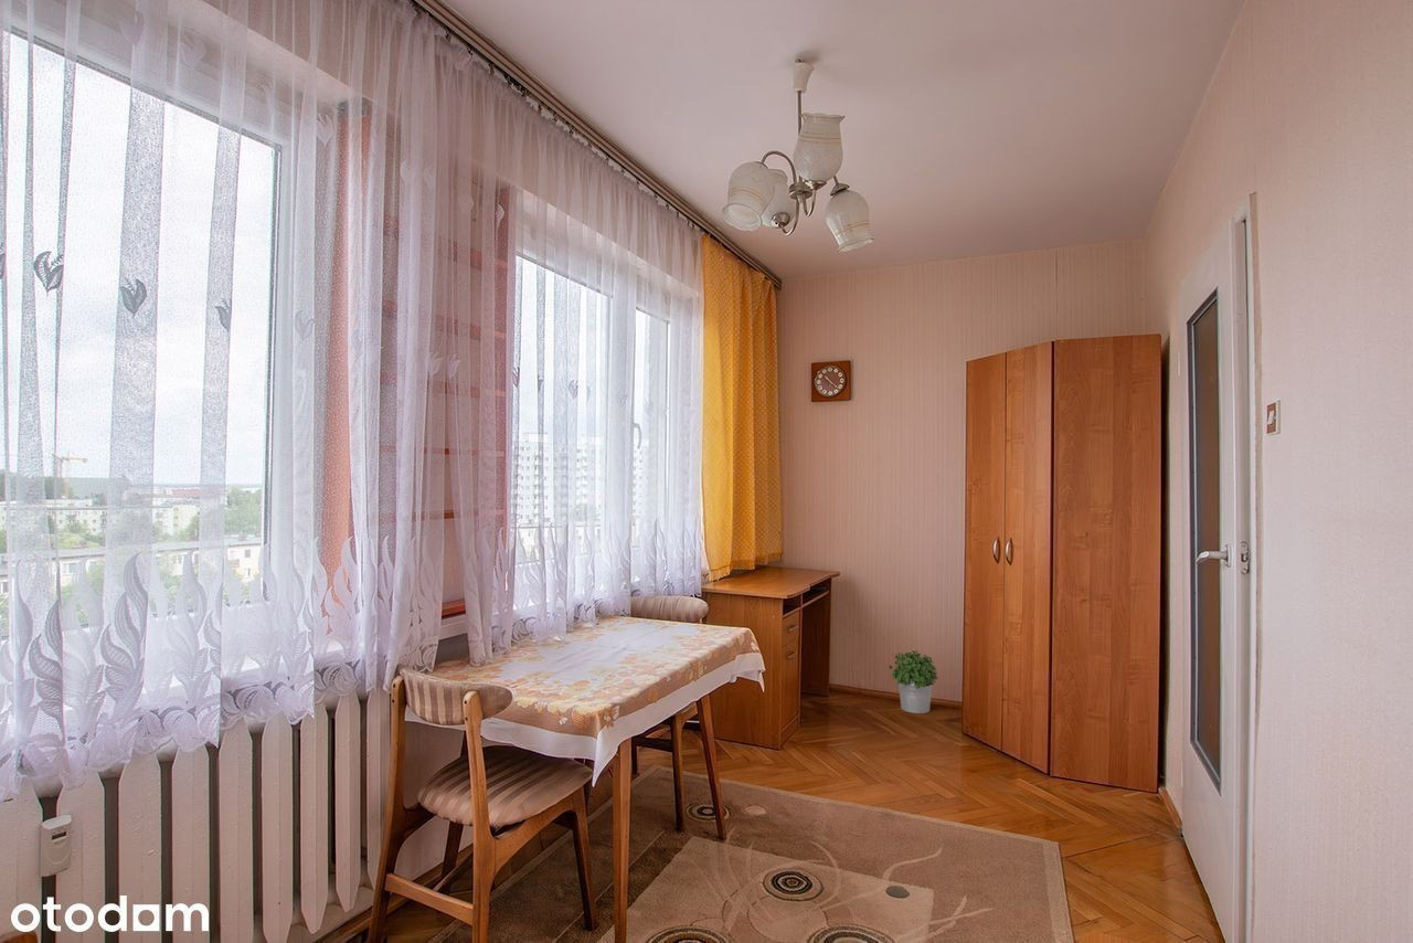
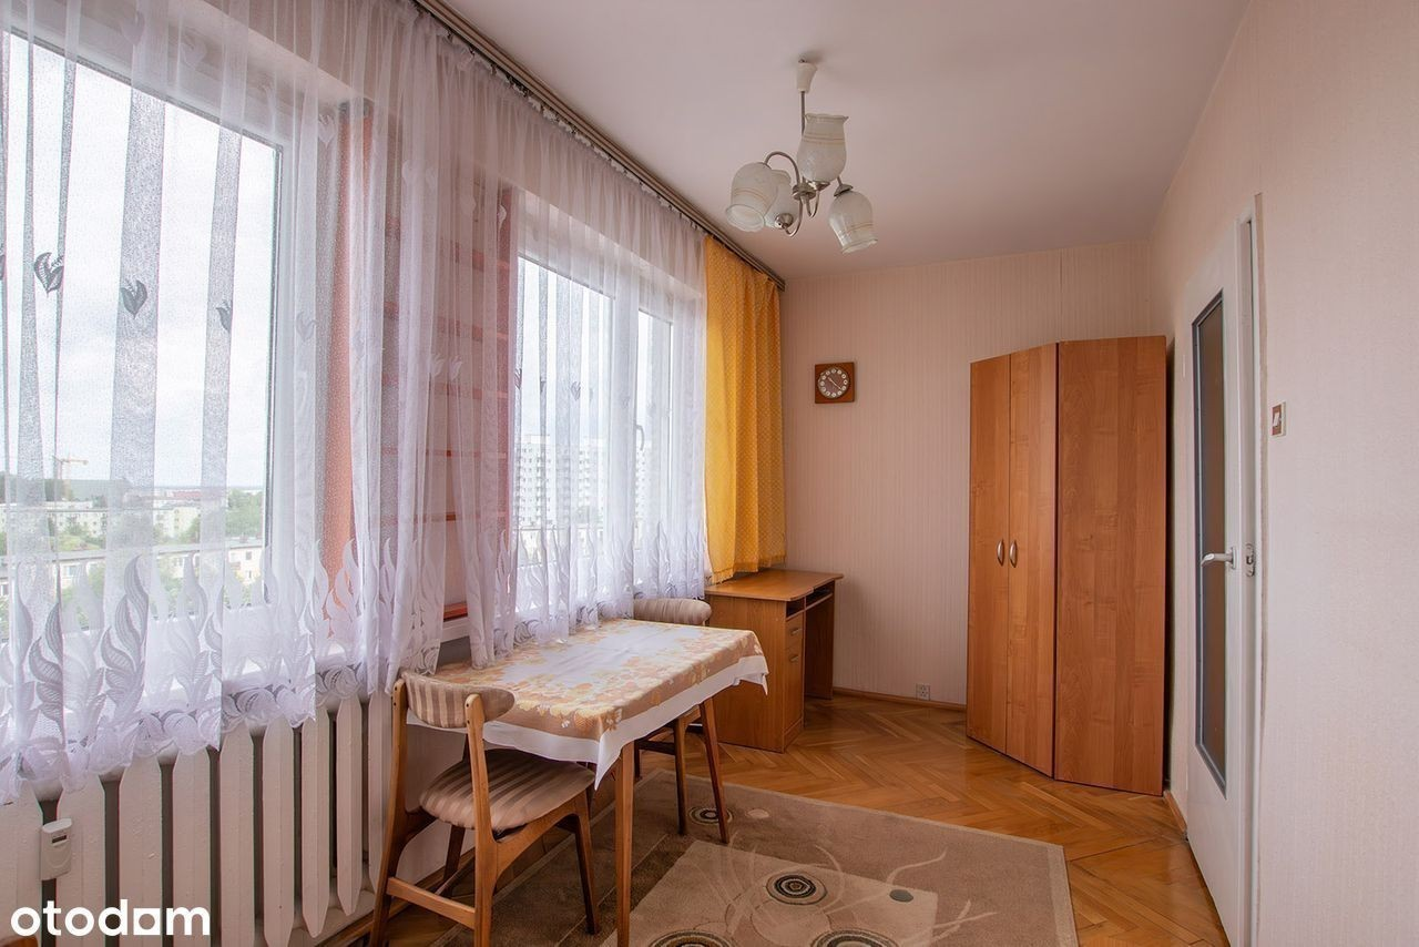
- potted plant (912, 680)
